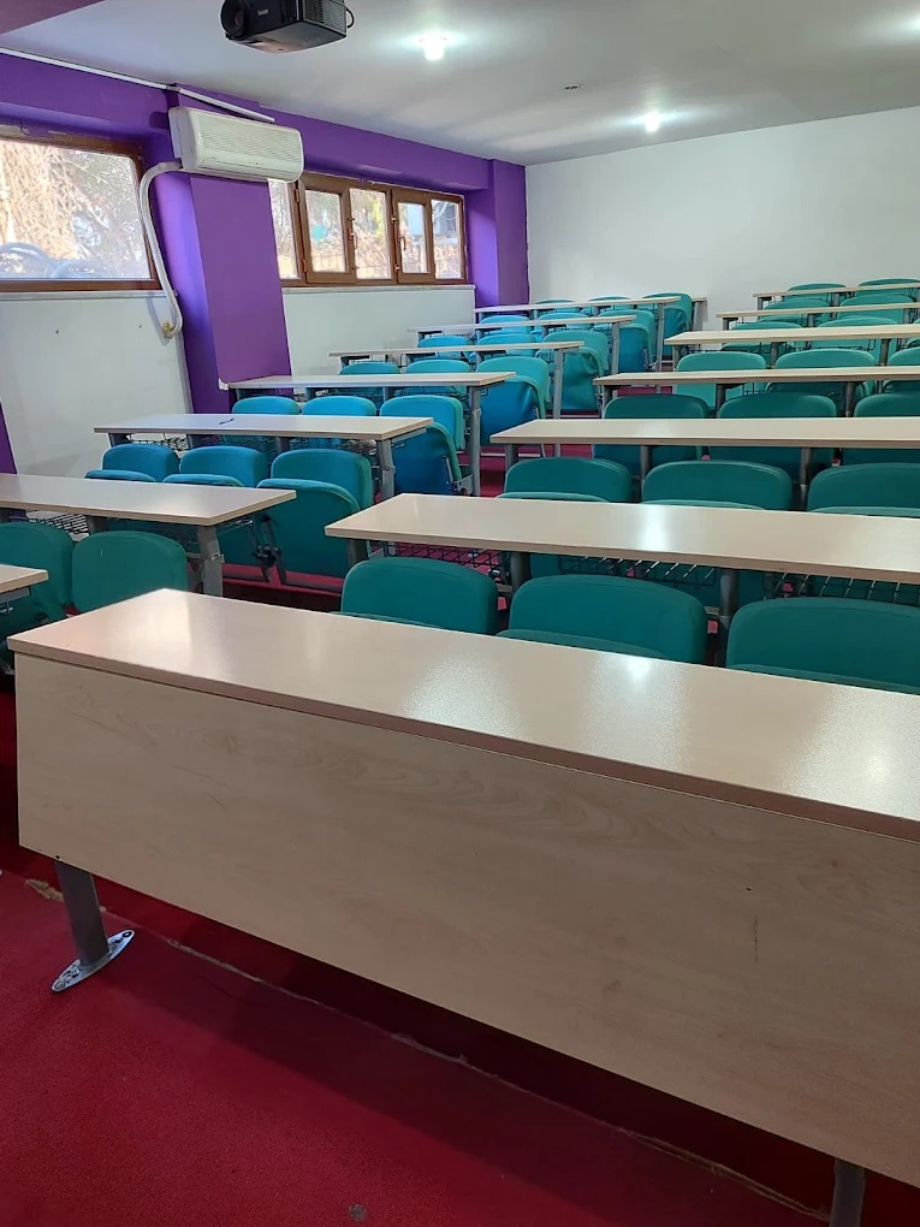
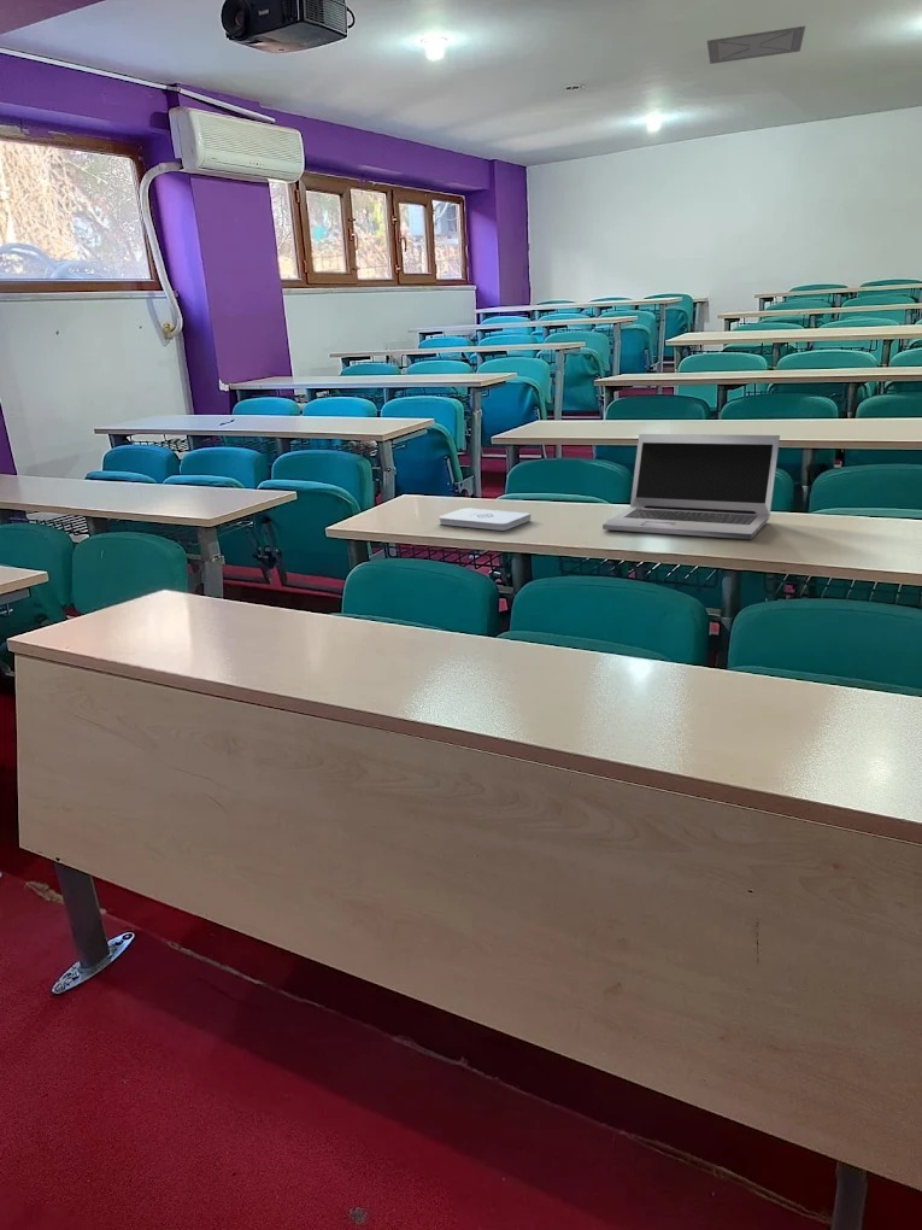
+ ceiling vent (754, 46)
+ laptop (691, 482)
+ notepad (483, 519)
